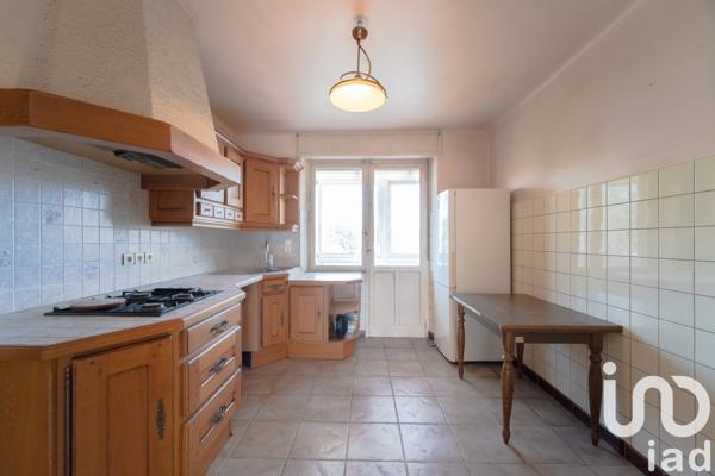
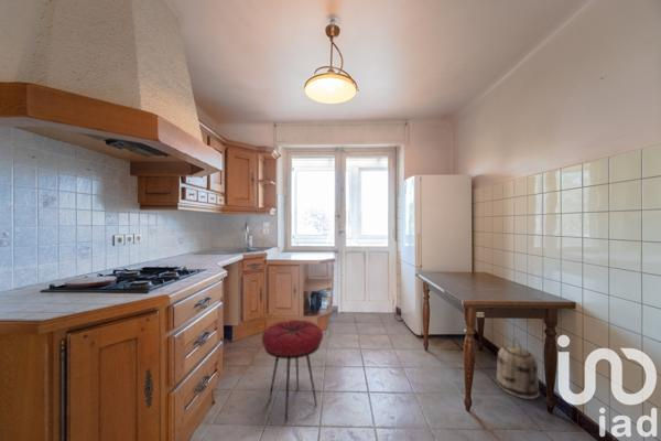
+ basket (517, 363)
+ stool (289, 364)
